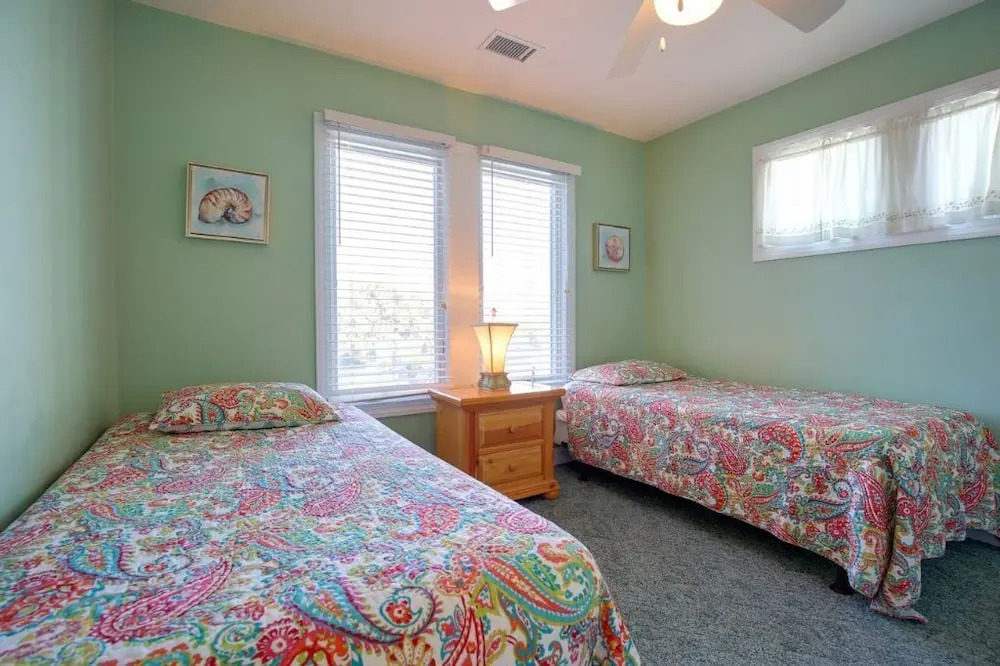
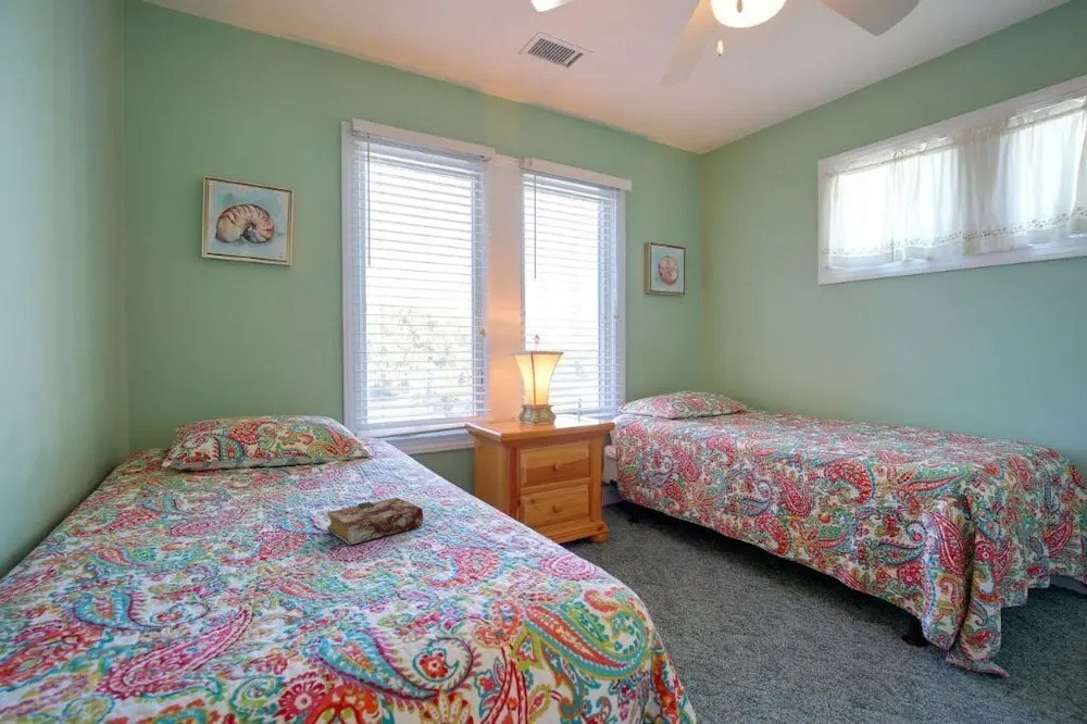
+ book (375, 519)
